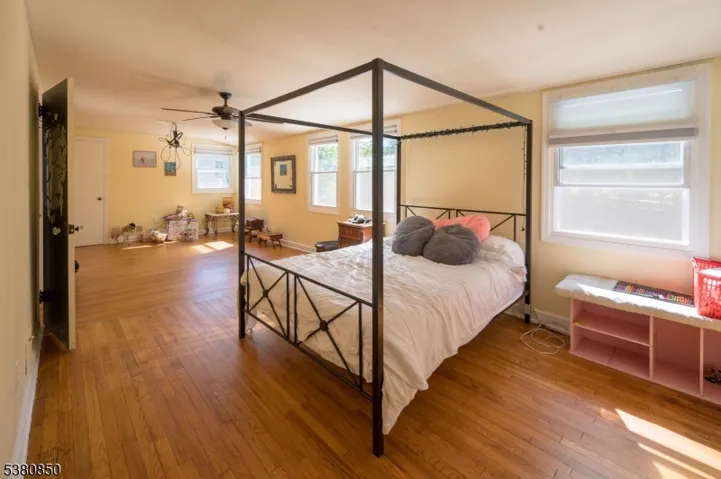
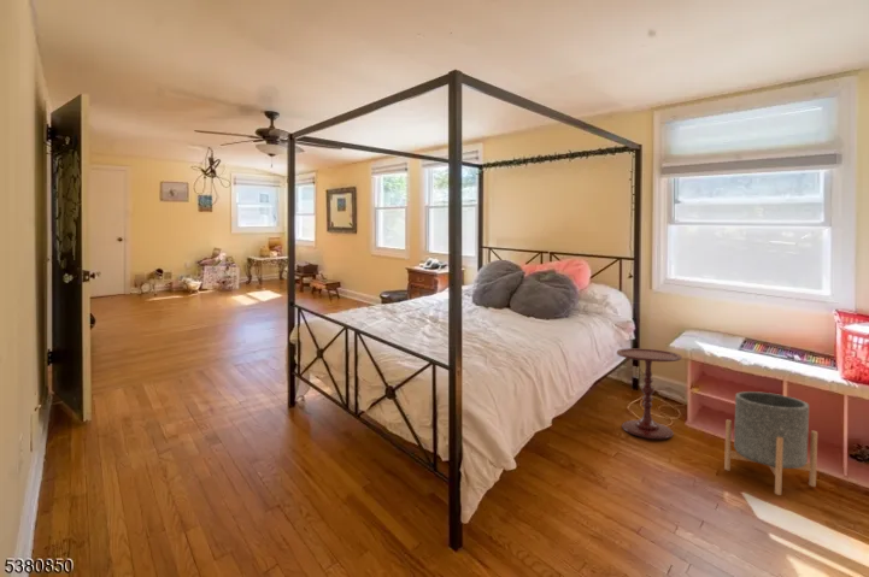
+ planter (769, 438)
+ side table (647, 391)
